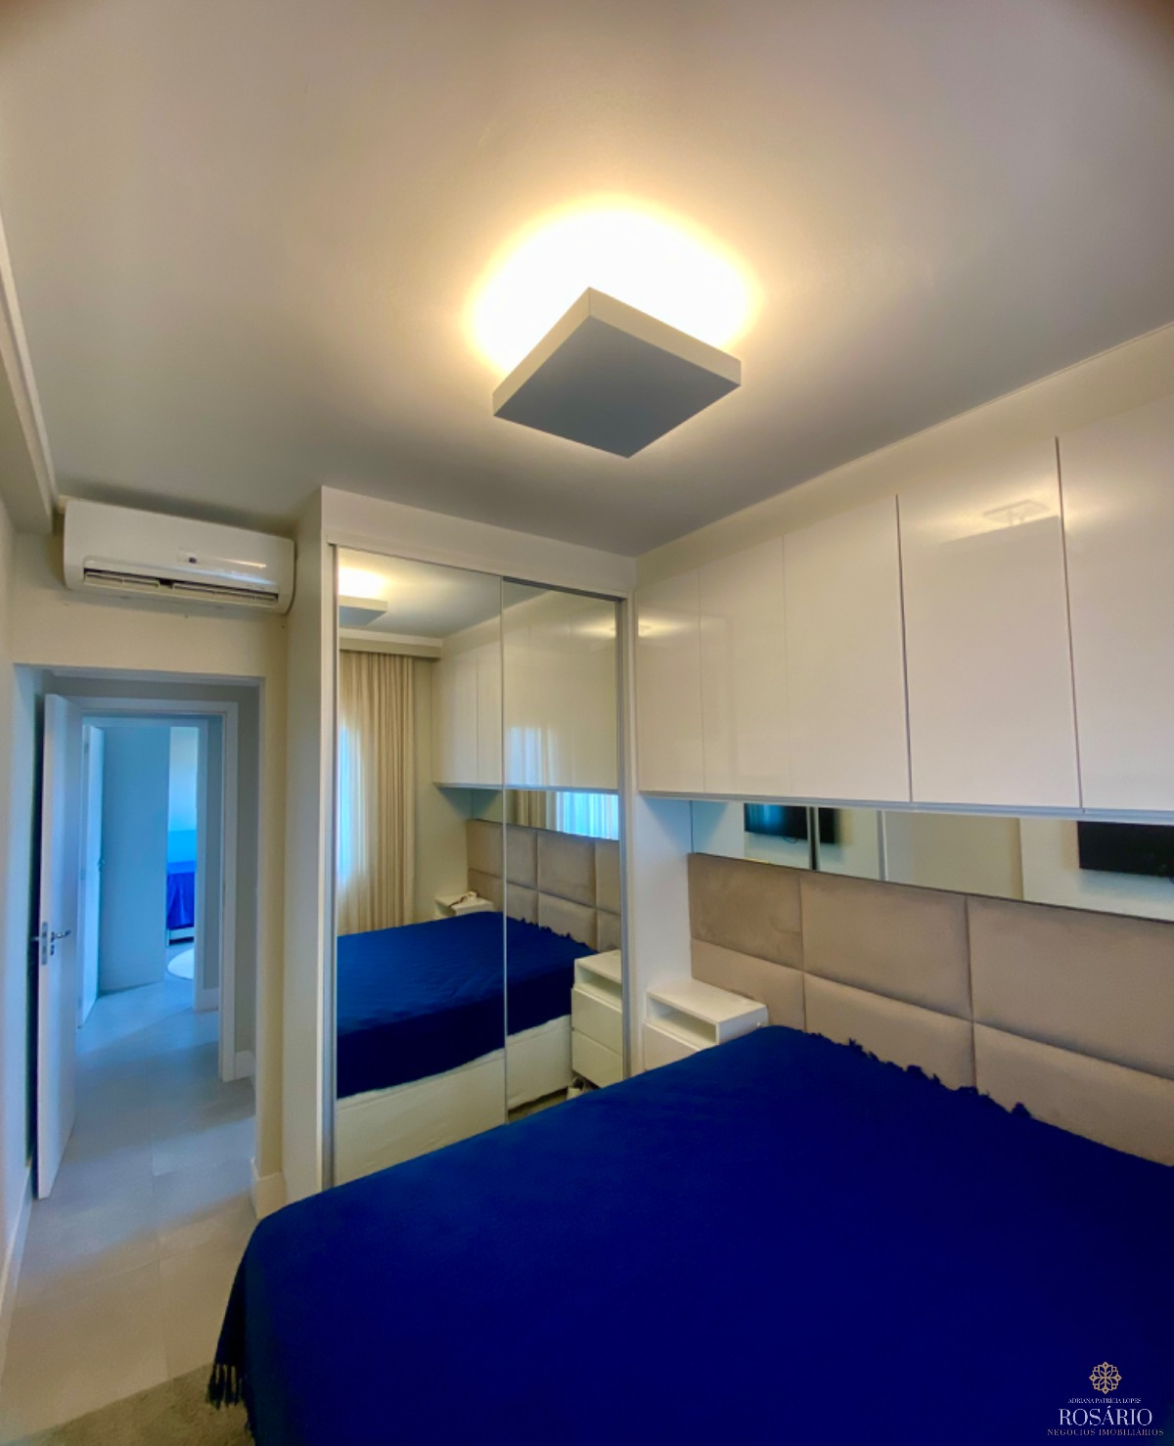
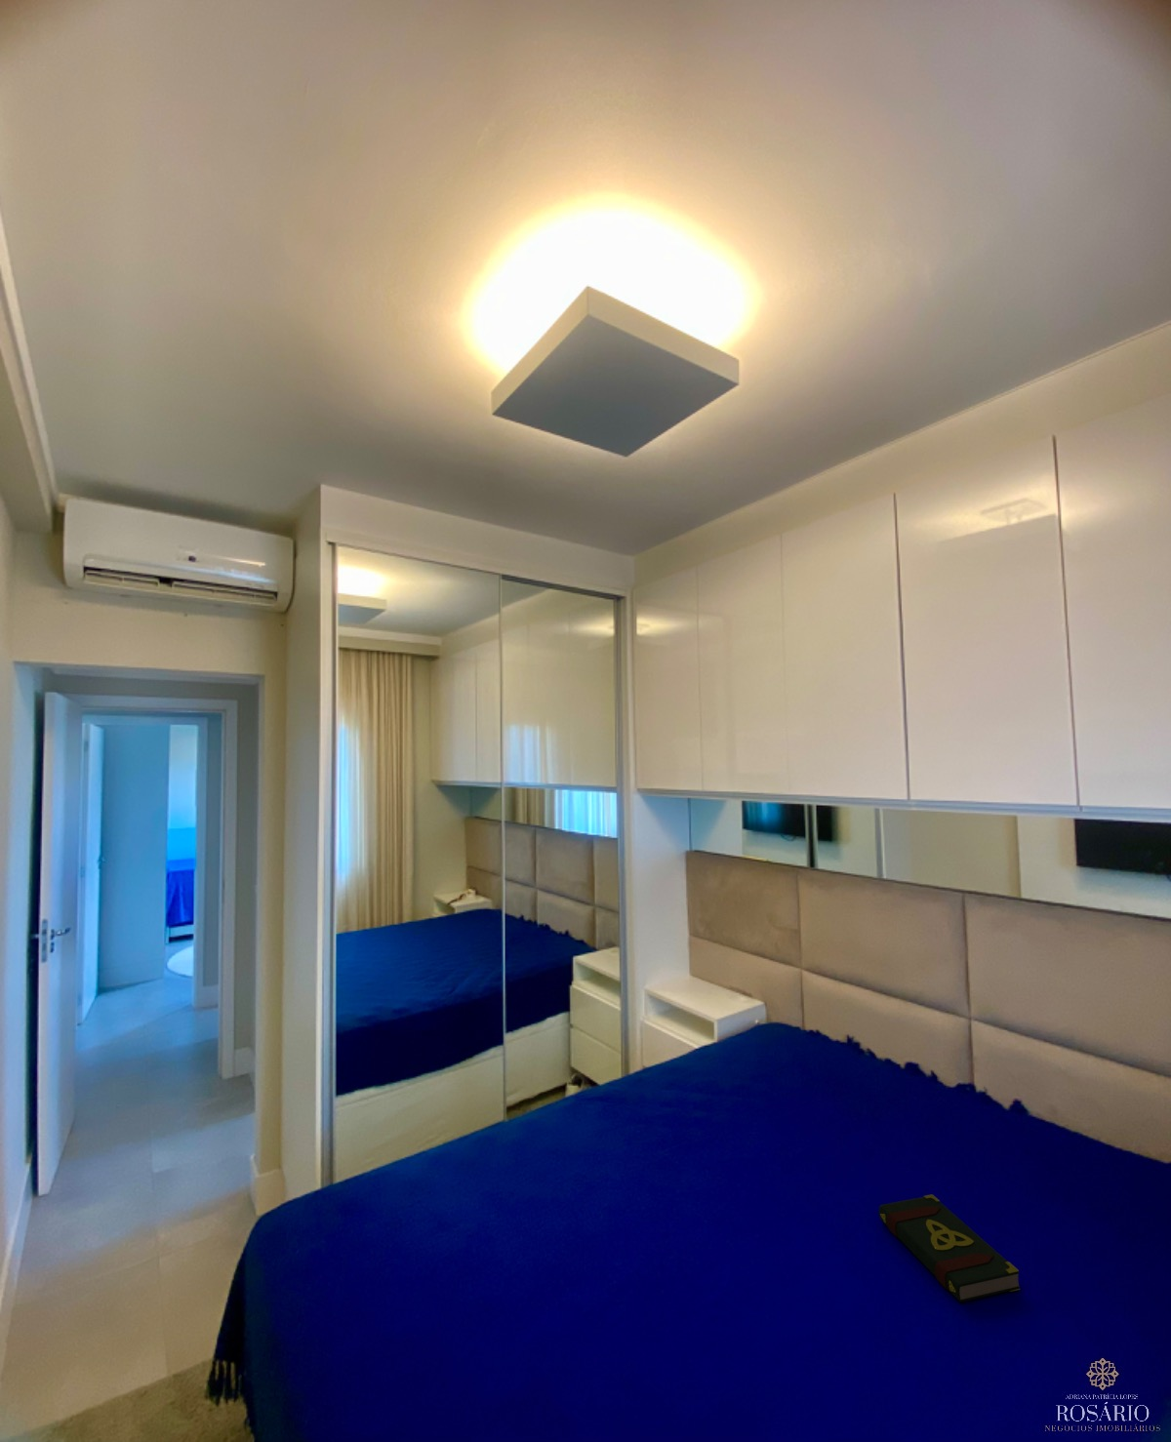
+ book (944, 1242)
